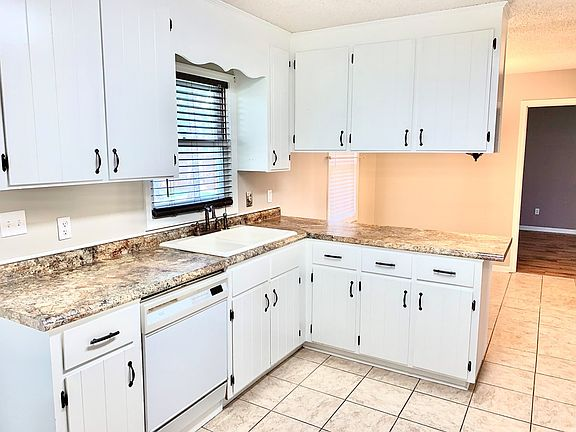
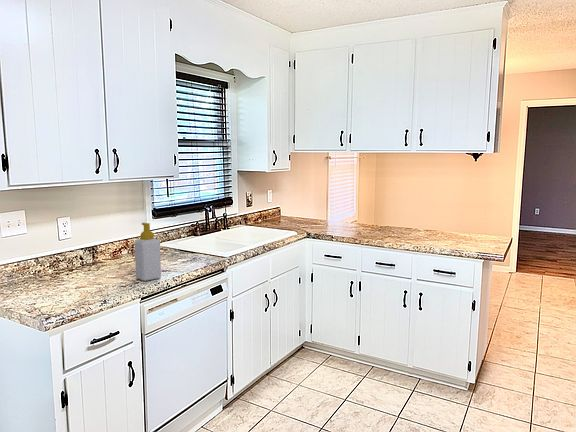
+ soap bottle (147, 251)
